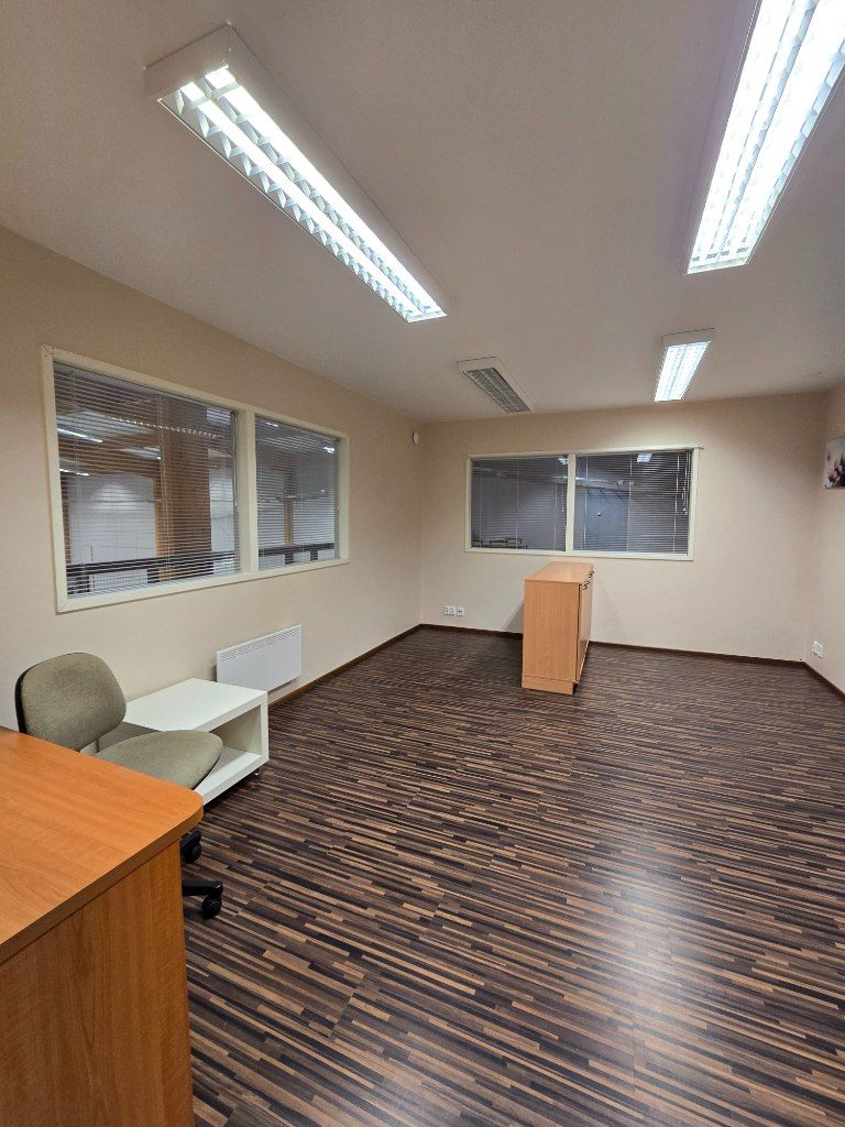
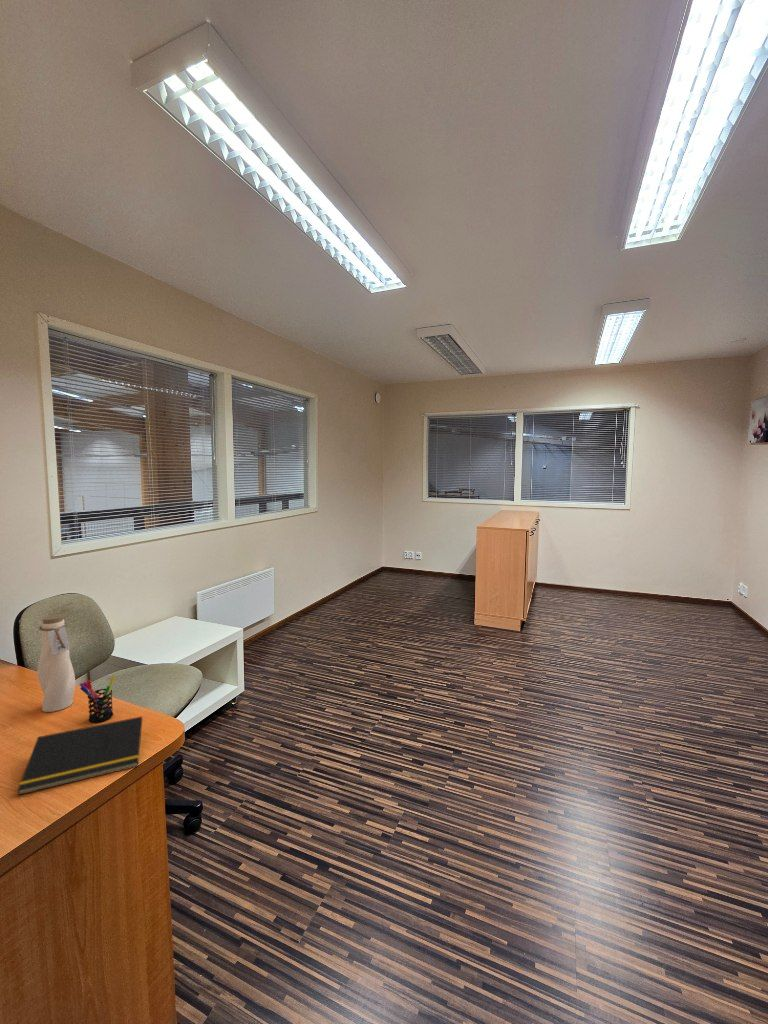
+ notepad (87, 751)
+ water bottle (57, 661)
+ pen holder (100, 697)
